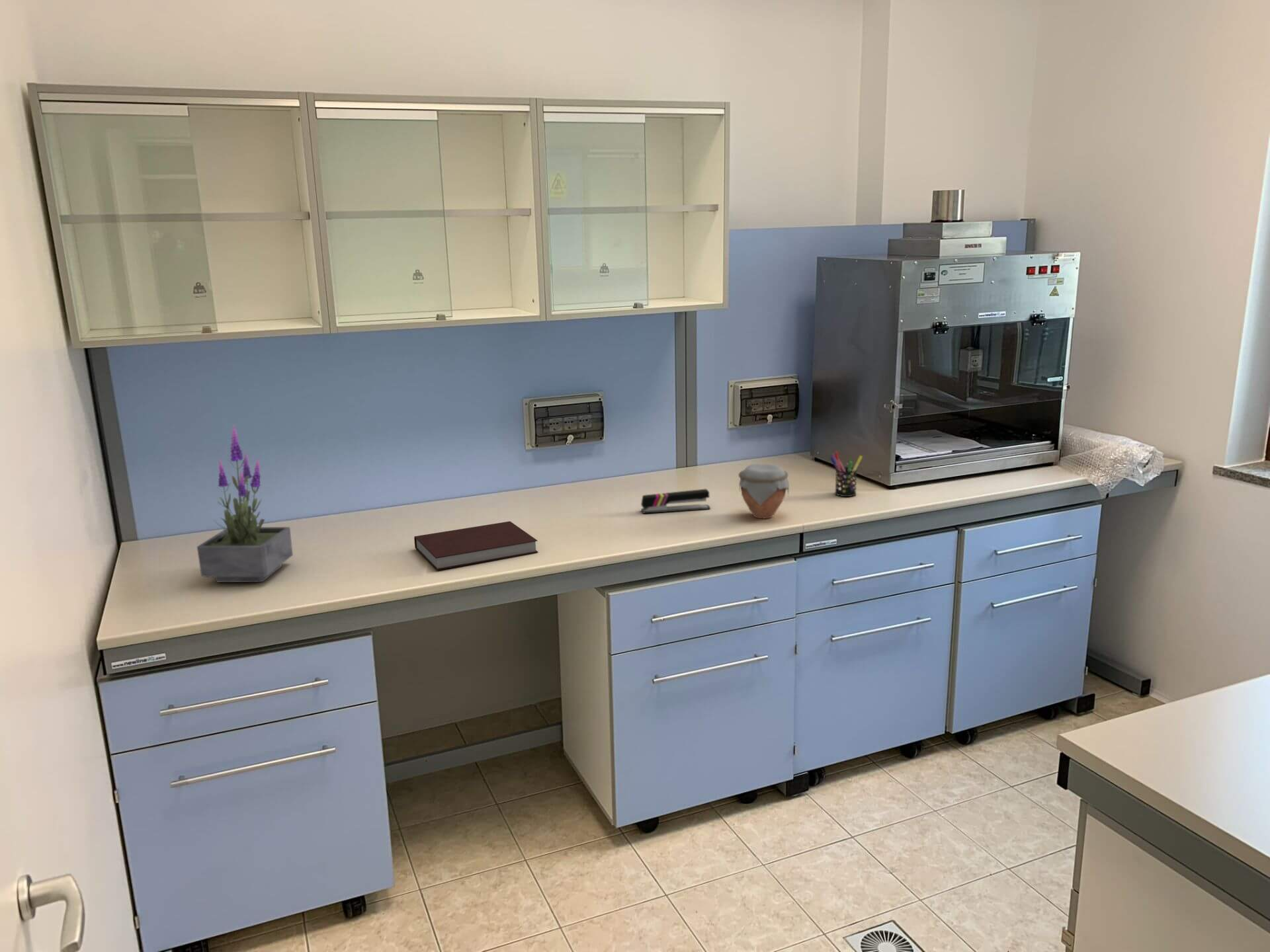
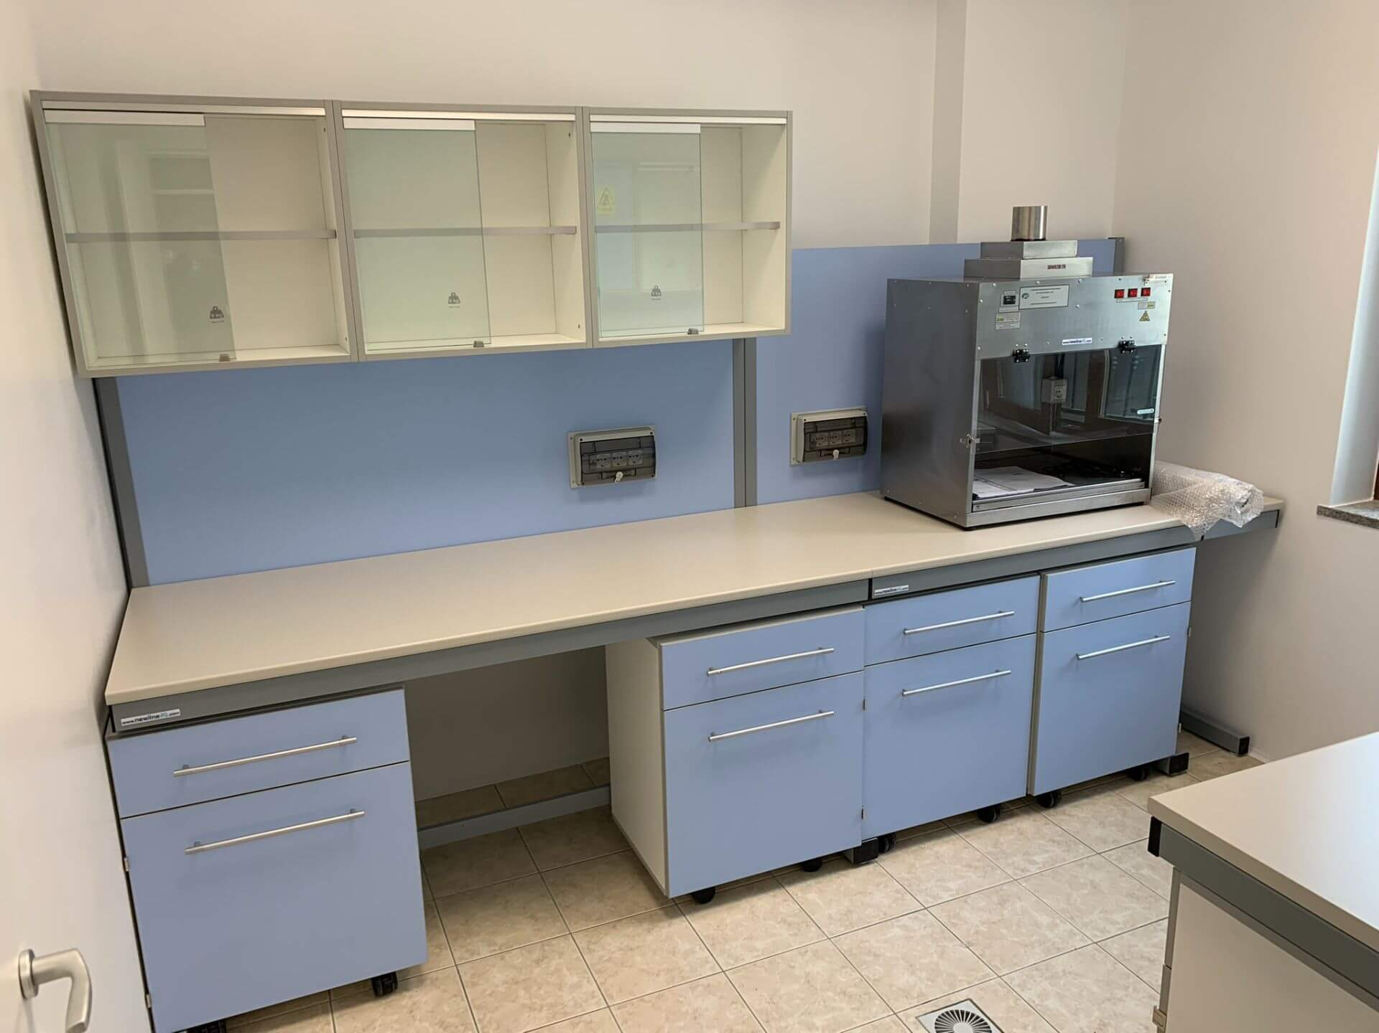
- jar (763, 491)
- potted plant (240, 500)
- notebook (475, 544)
- pen holder (845, 473)
- stapler (675, 500)
